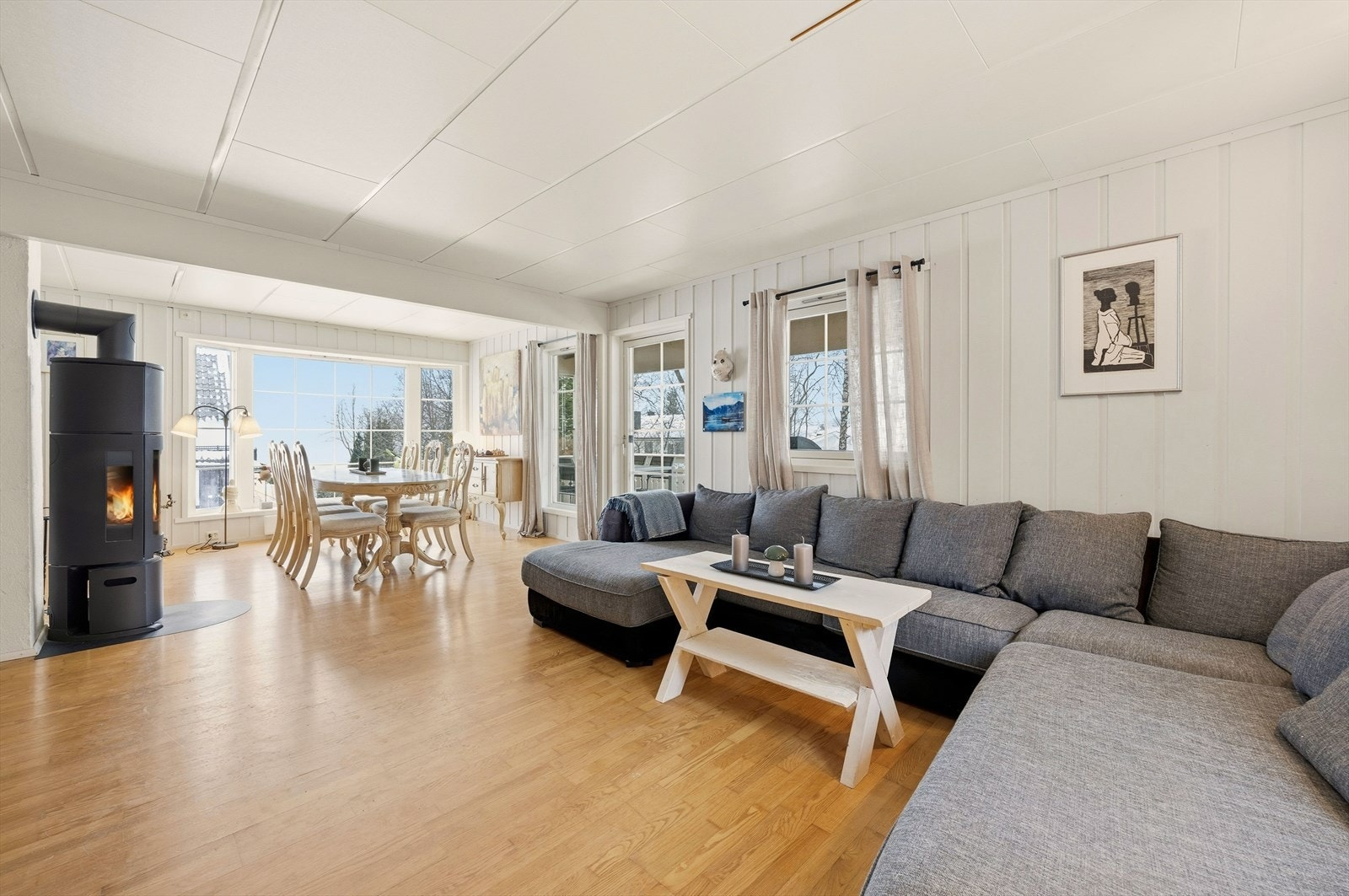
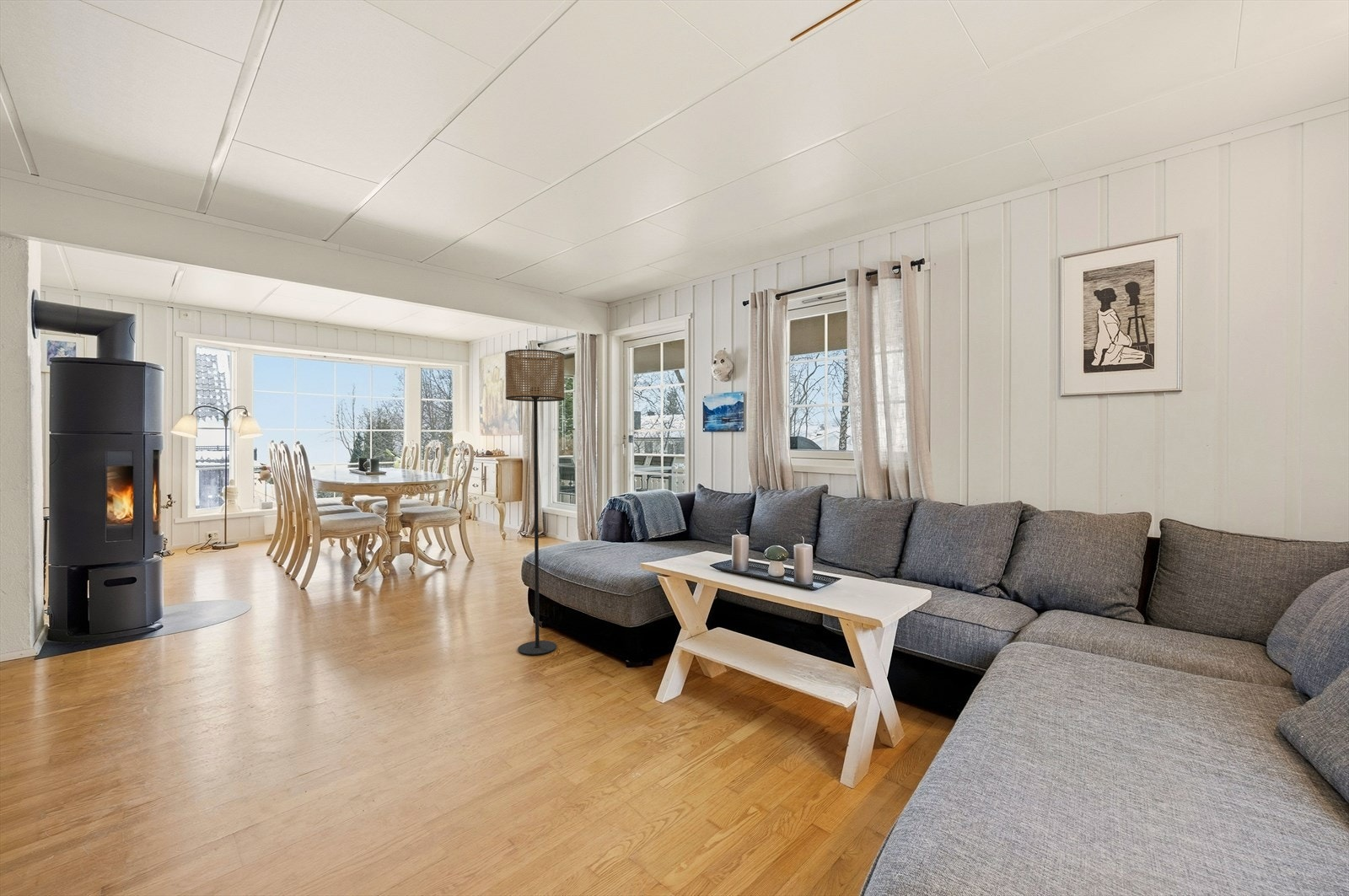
+ floor lamp (536, 501)
